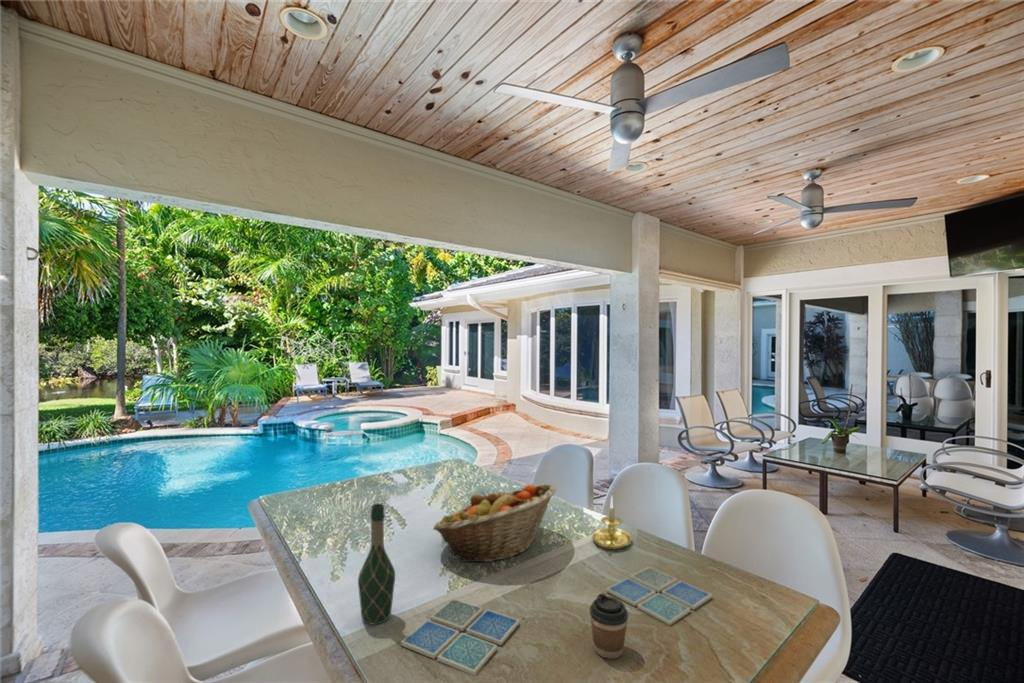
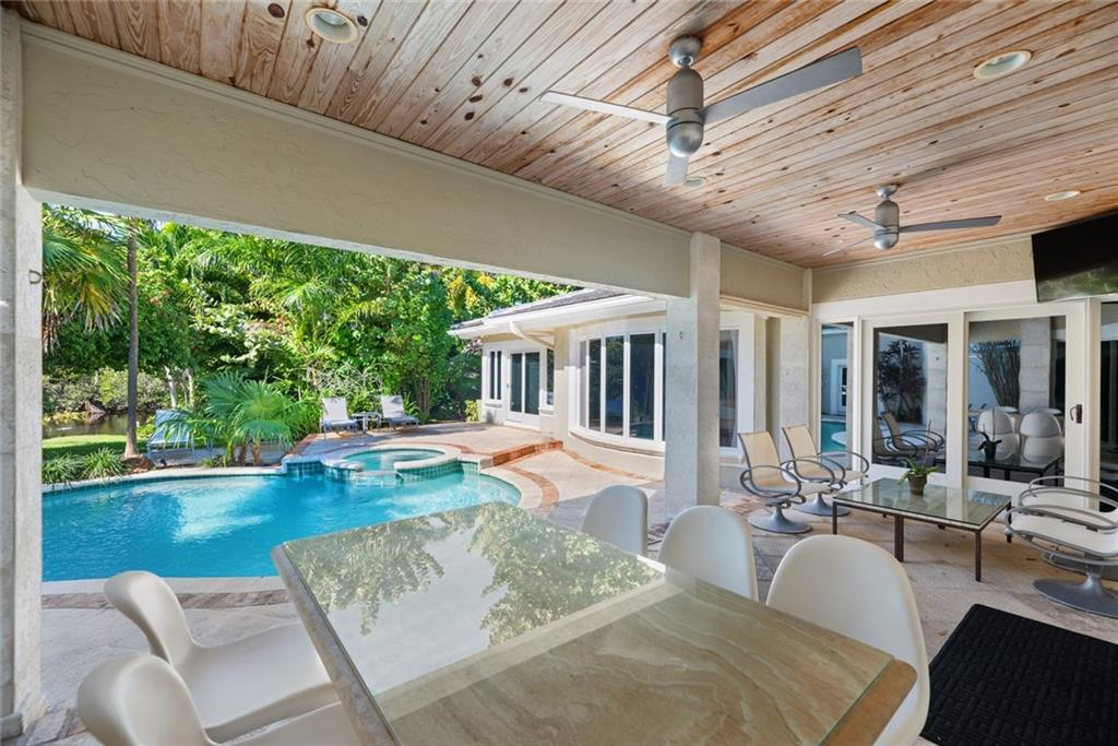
- wine bottle (377, 561)
- candle holder (610, 519)
- fruit basket (497, 515)
- drink coaster (462, 631)
- coffee cup (608, 624)
- drink coaster (658, 593)
